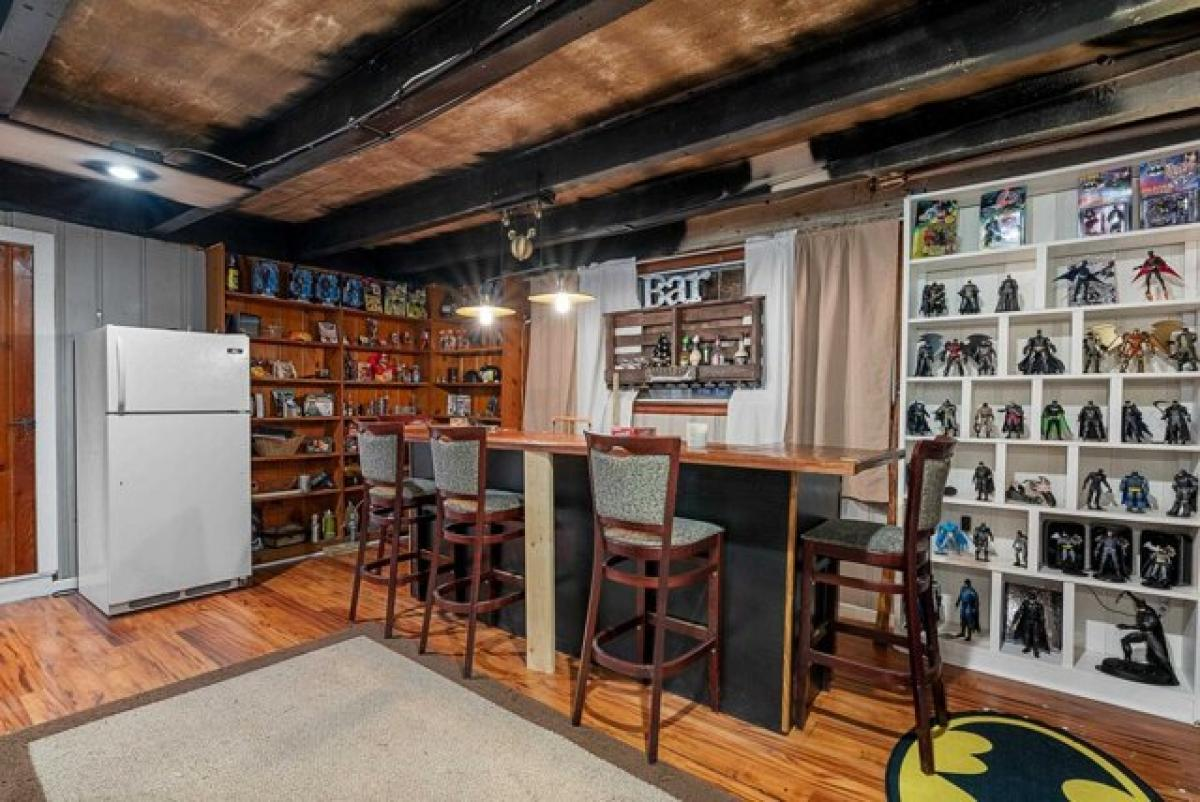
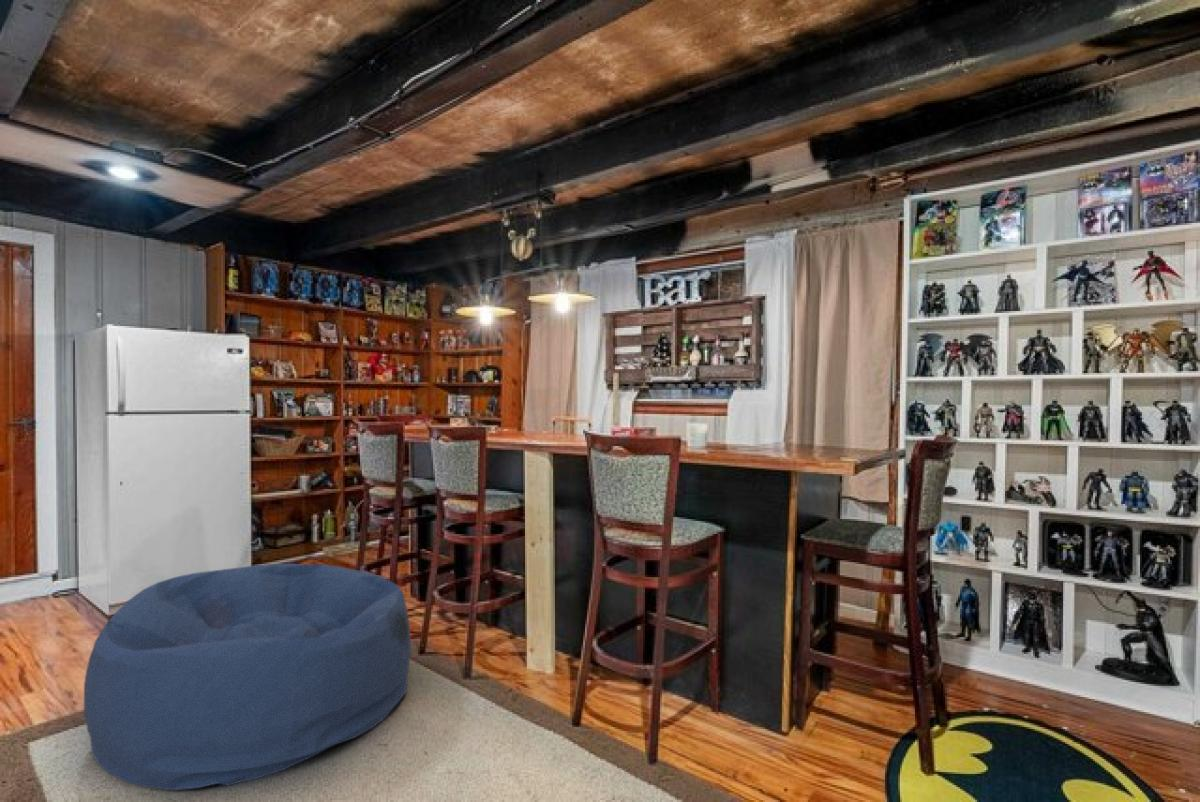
+ bean bag chair (265, 648)
